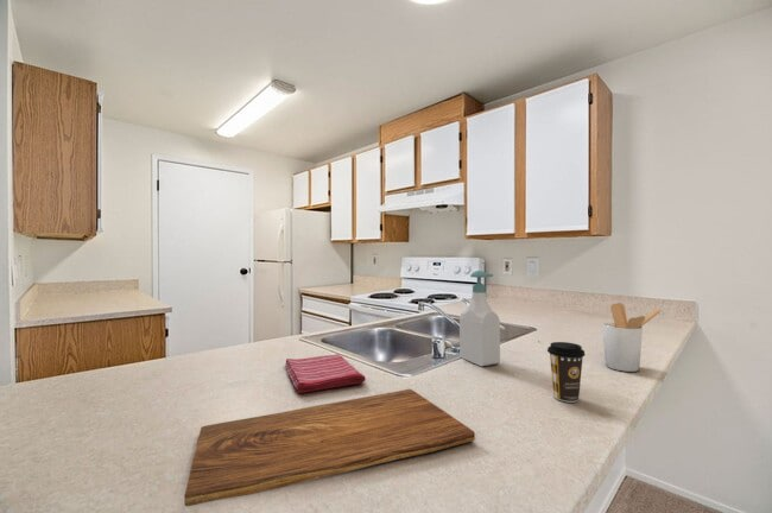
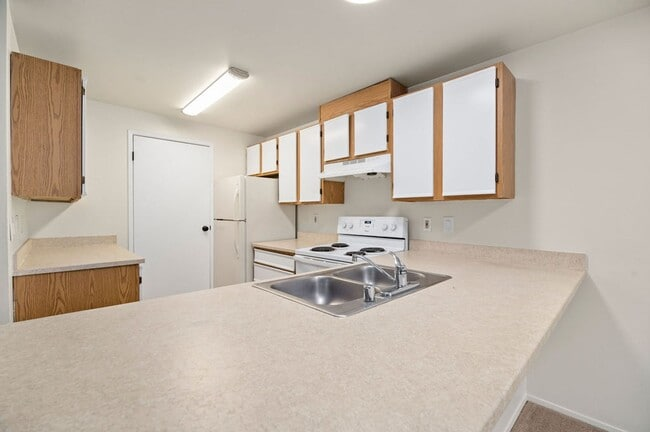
- coffee cup (565, 370)
- soap bottle (481, 315)
- utensil holder (632, 336)
- cutting board (333, 432)
- dish towel (322, 369)
